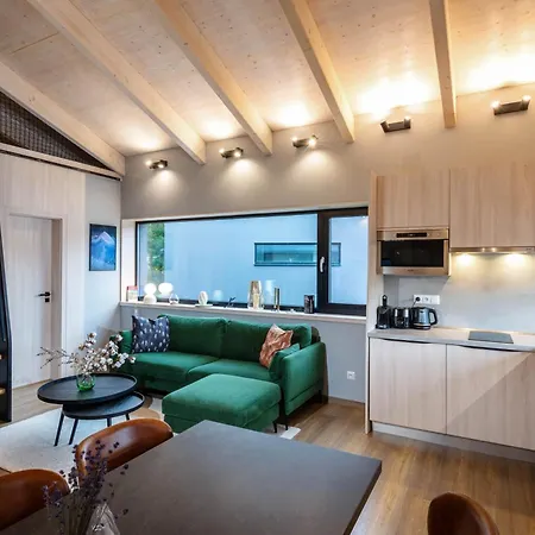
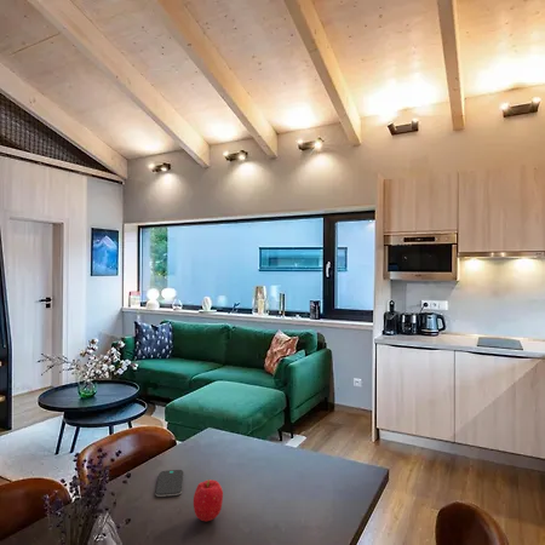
+ smartphone (170, 482)
+ fruit (207, 499)
